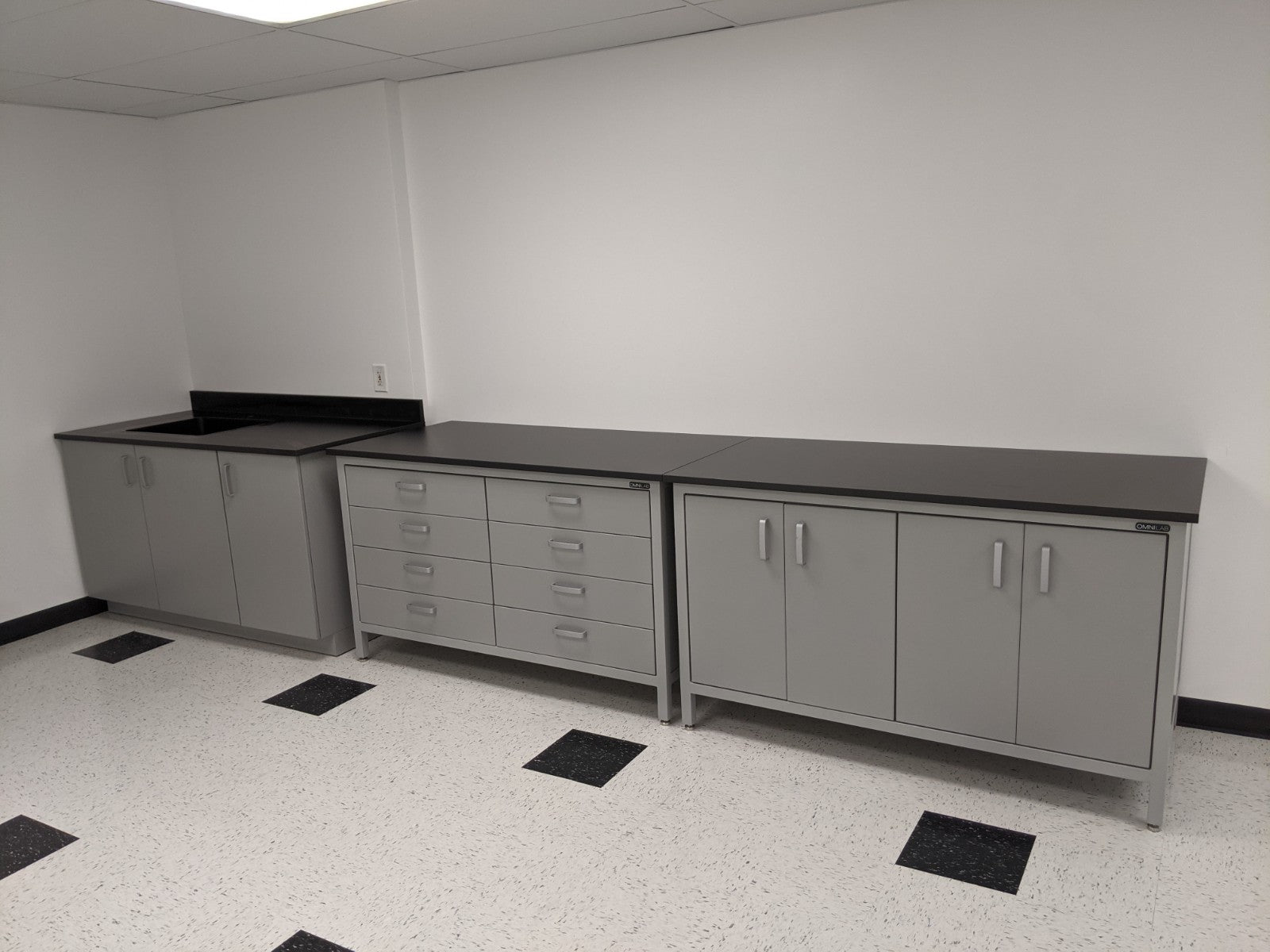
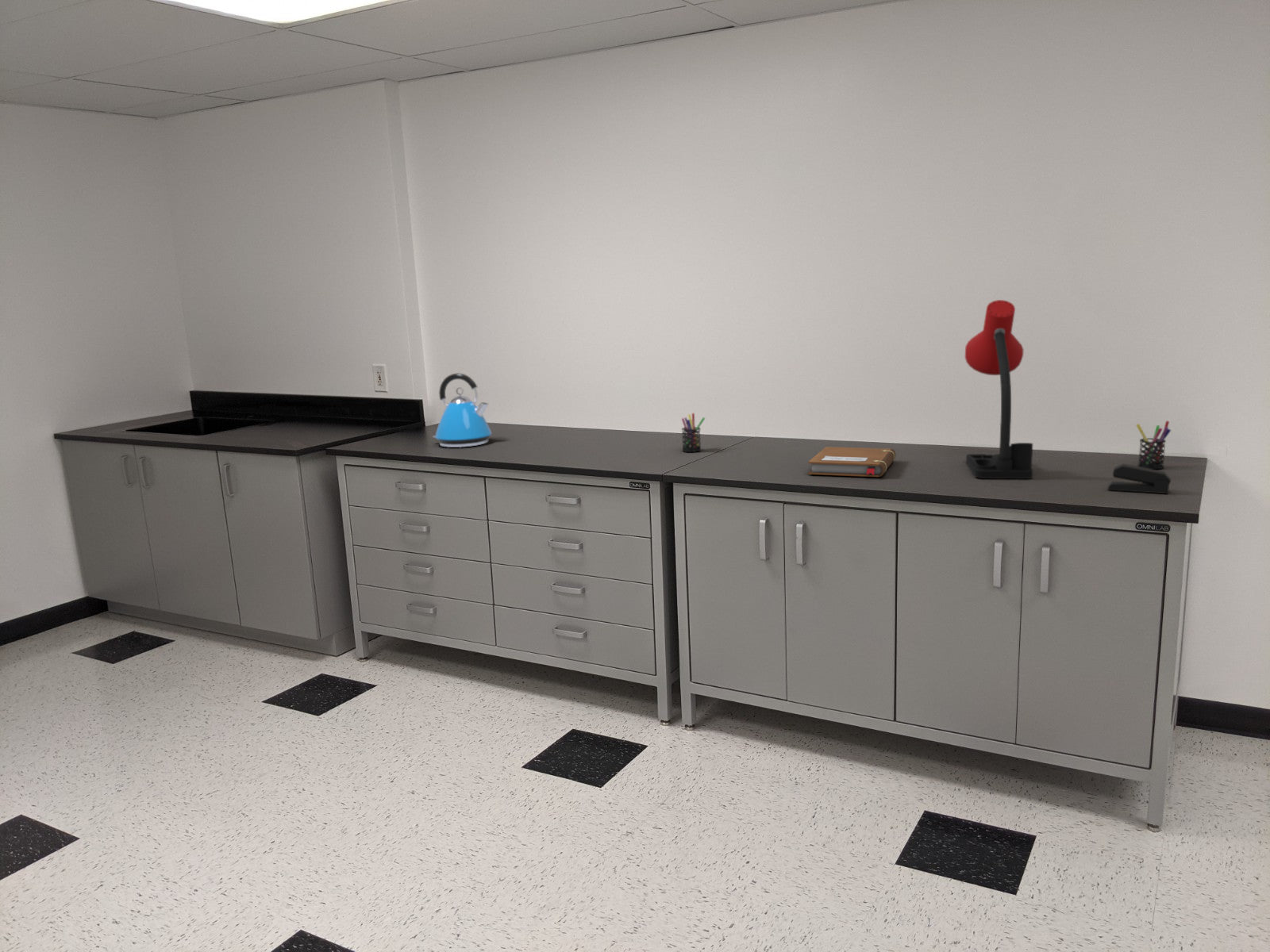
+ pen holder (693, 431)
+ stapler (1139, 478)
+ kettle (459, 408)
+ notebook (852, 461)
+ desk lamp (1000, 383)
+ pen holder (1154, 443)
